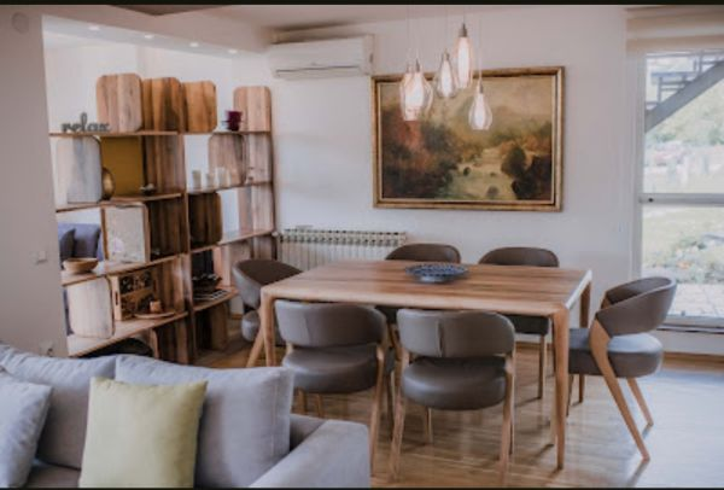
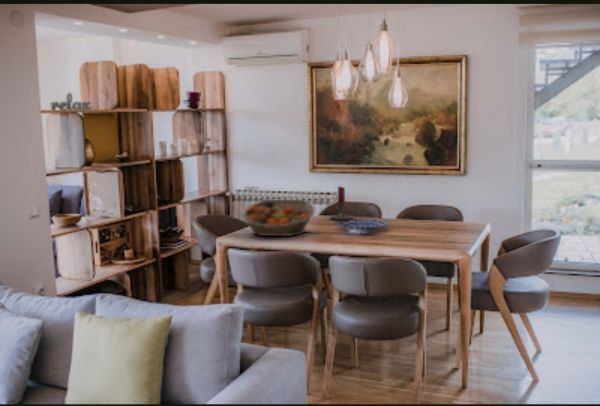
+ fruit basket (279, 217)
+ candle holder (341, 202)
